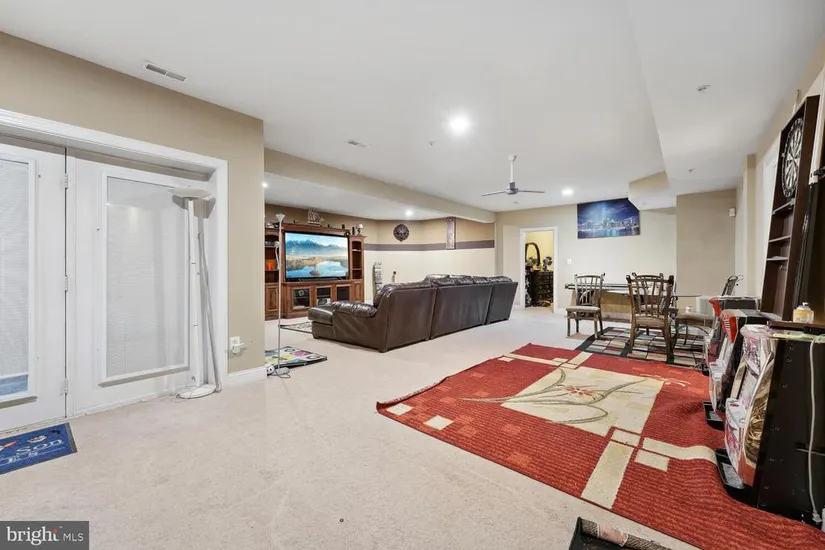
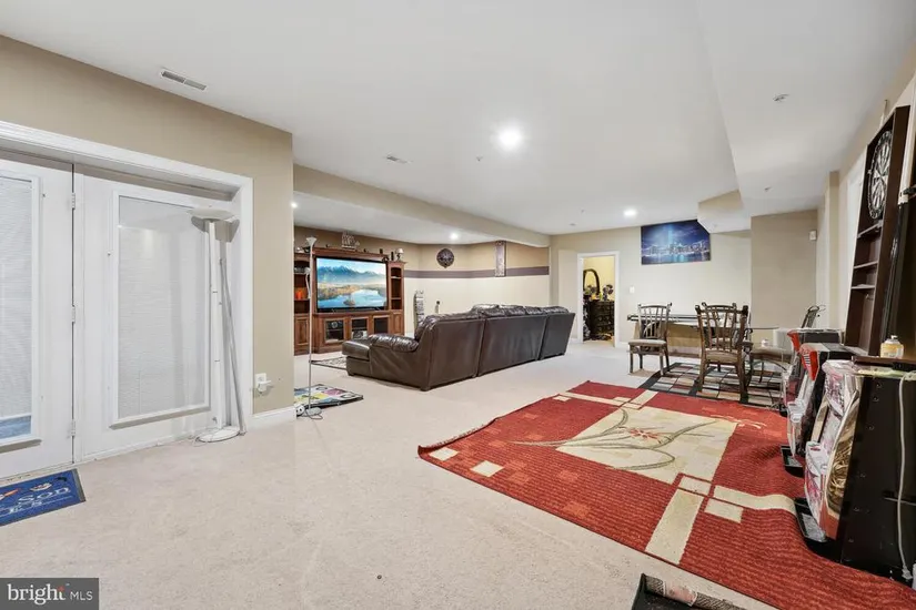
- ceiling fan (512, 172)
